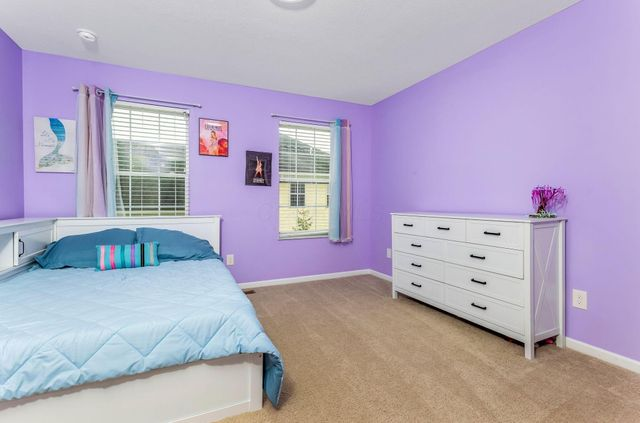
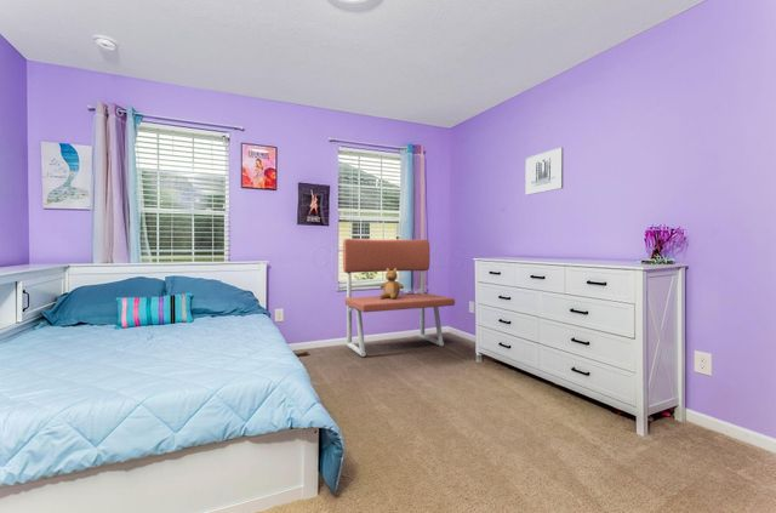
+ wall art (543, 172)
+ teddy bear (389, 283)
+ bench (398, 295)
